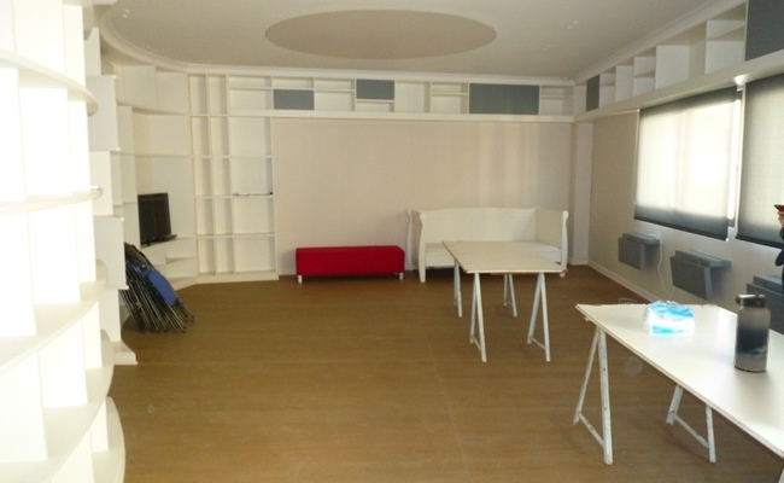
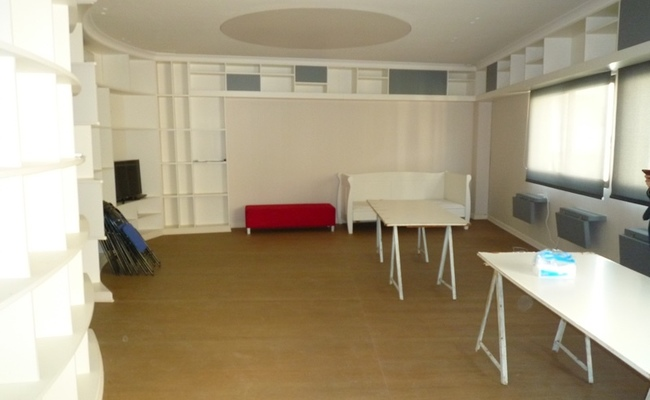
- water bottle (749, 330)
